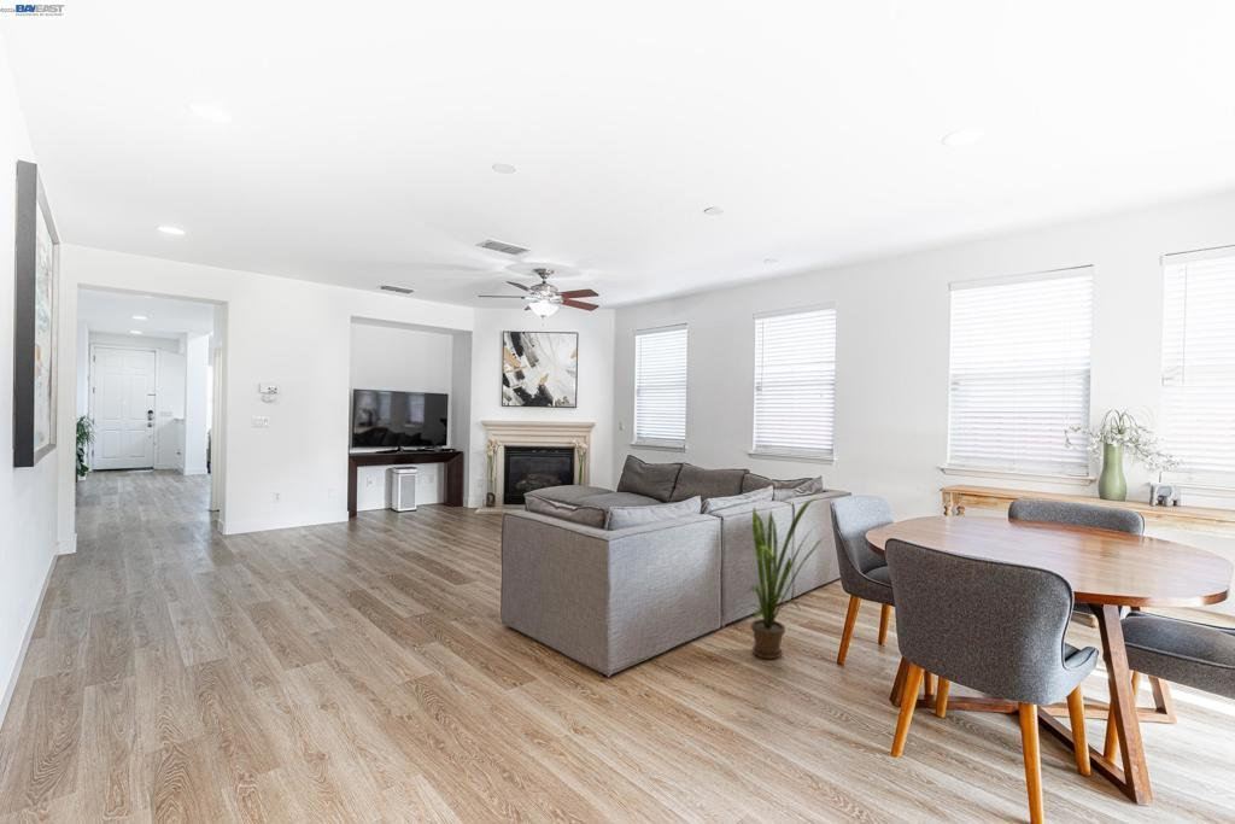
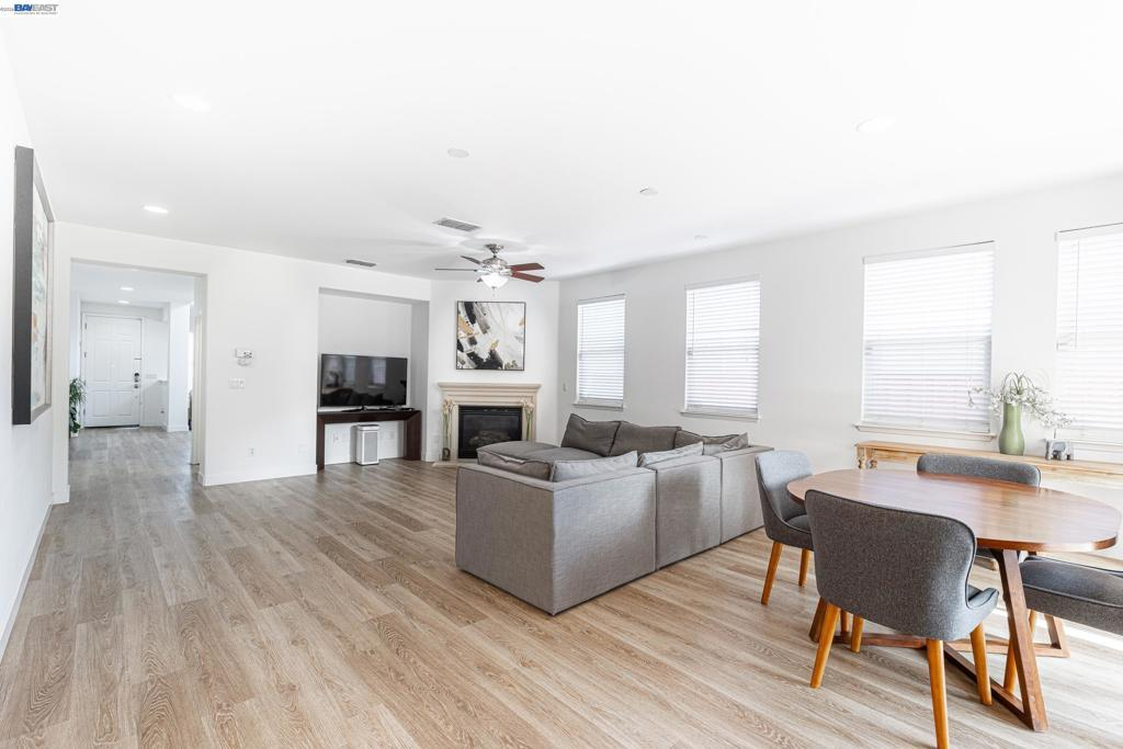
- house plant (774, 574)
